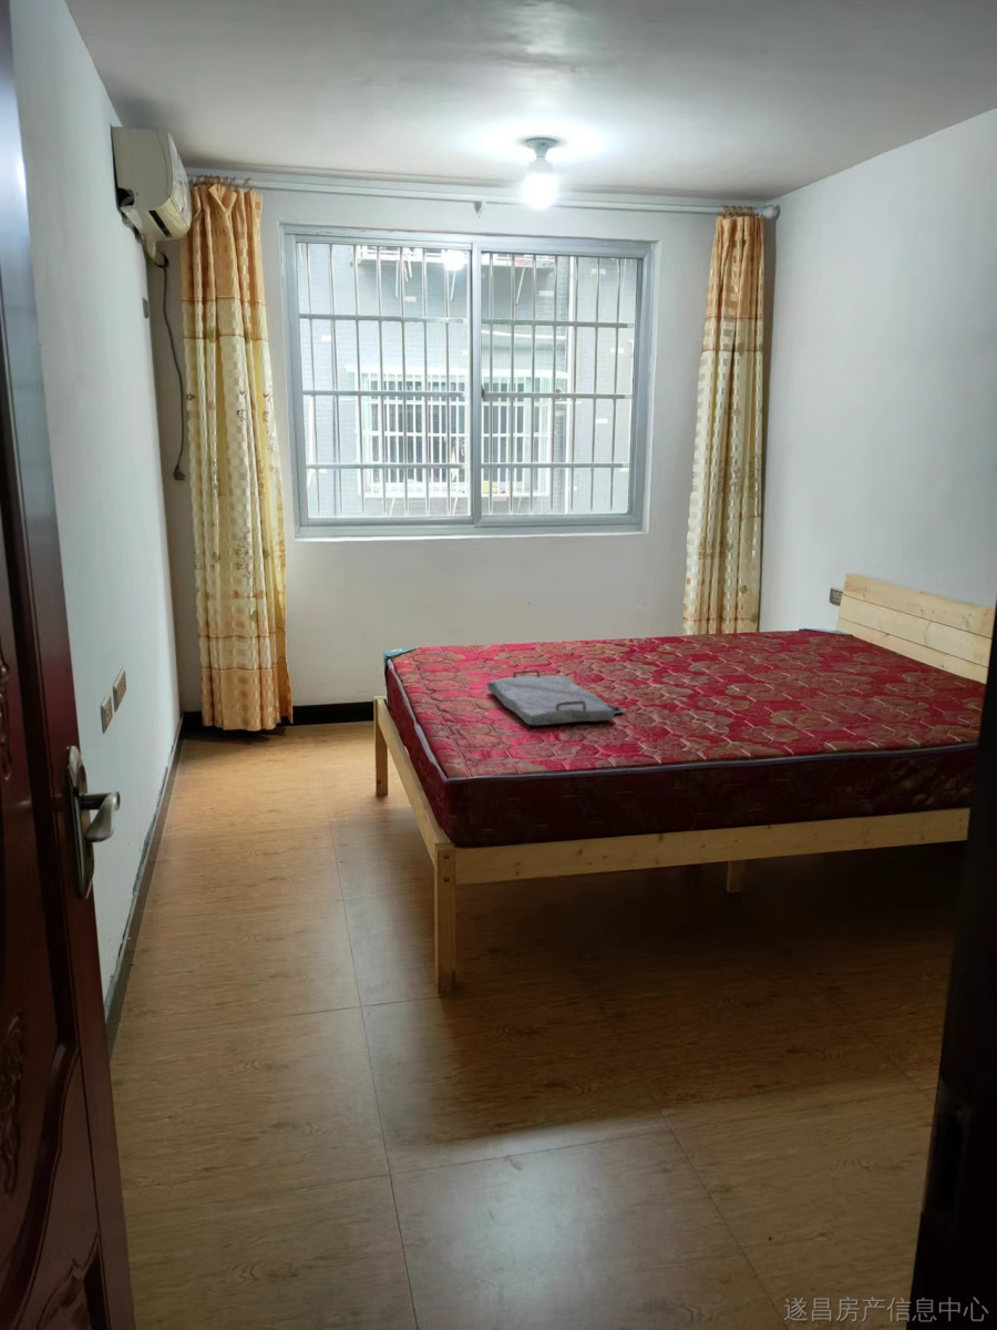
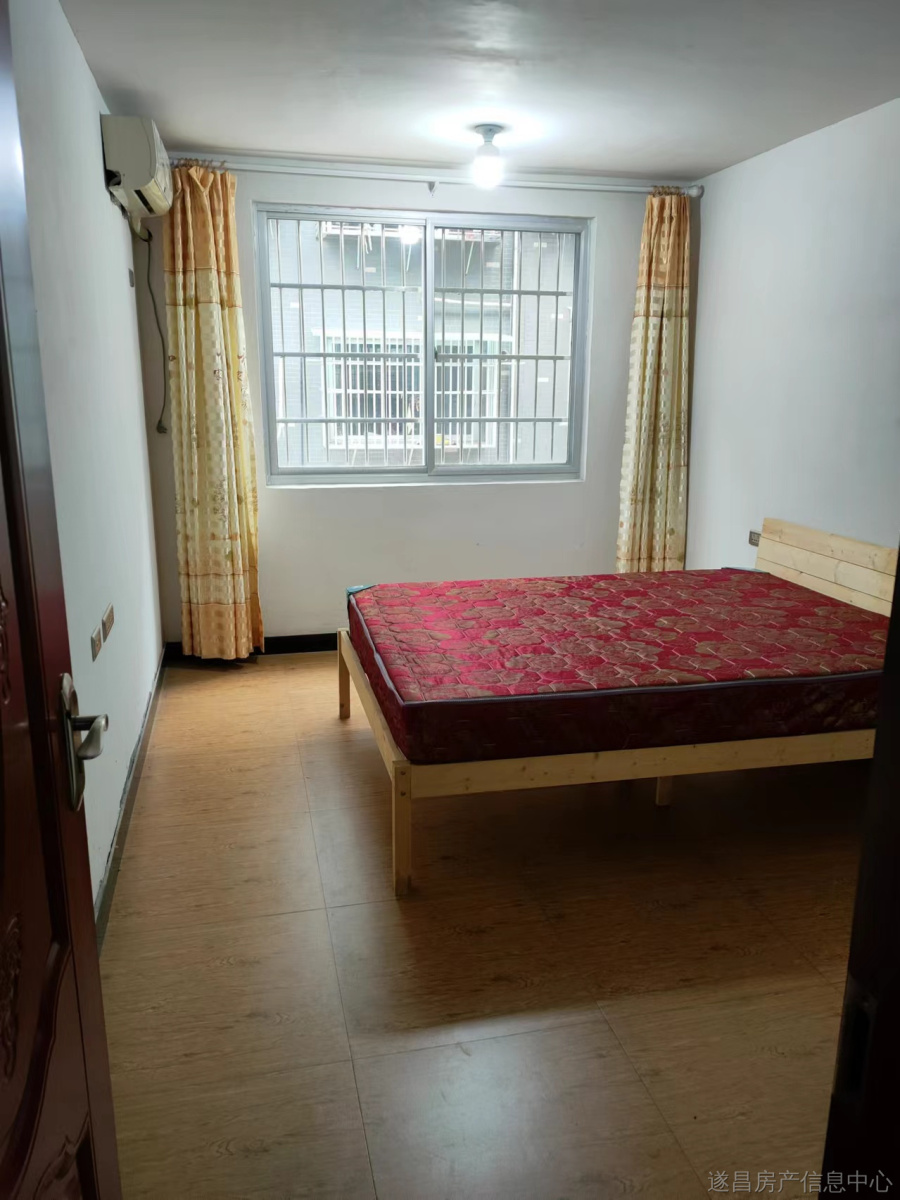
- serving tray (556, 695)
